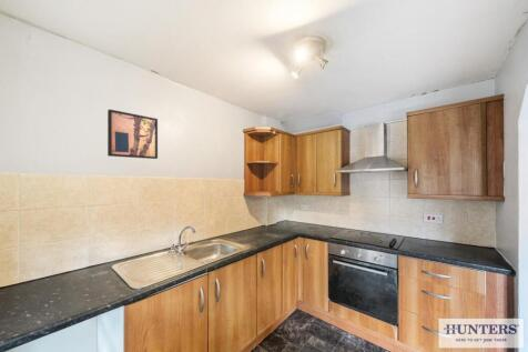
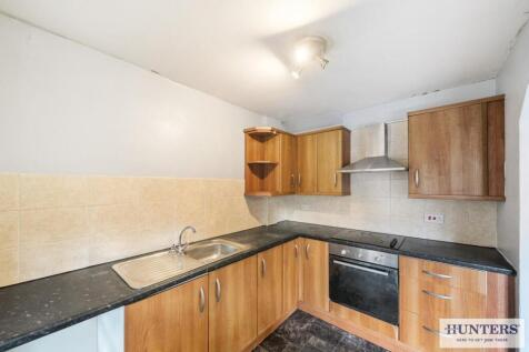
- wall art (134, 135)
